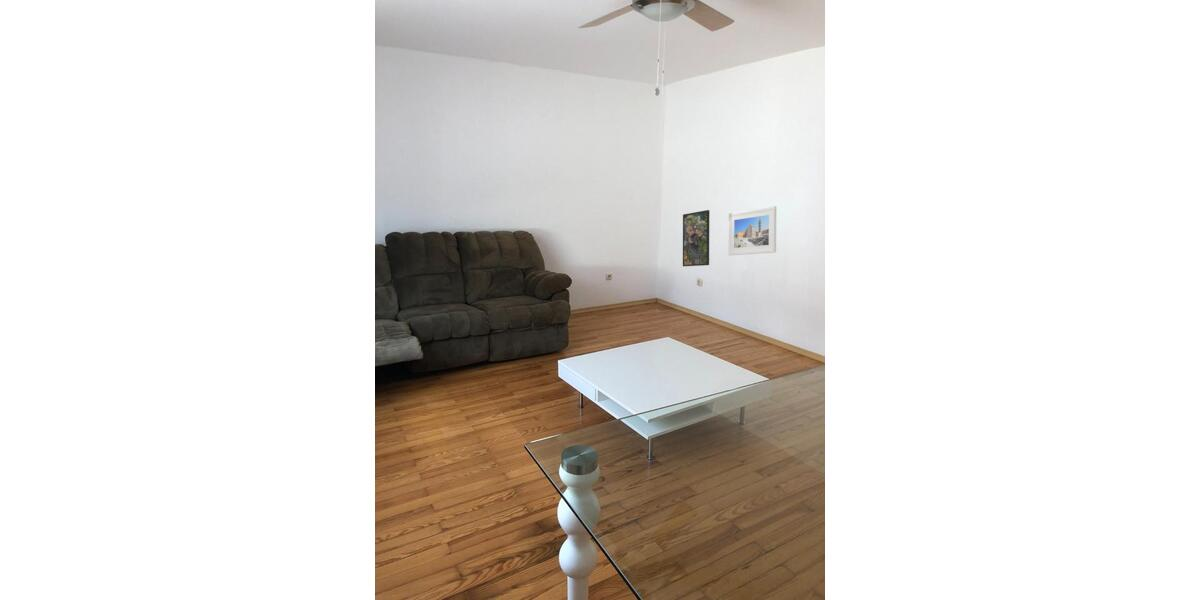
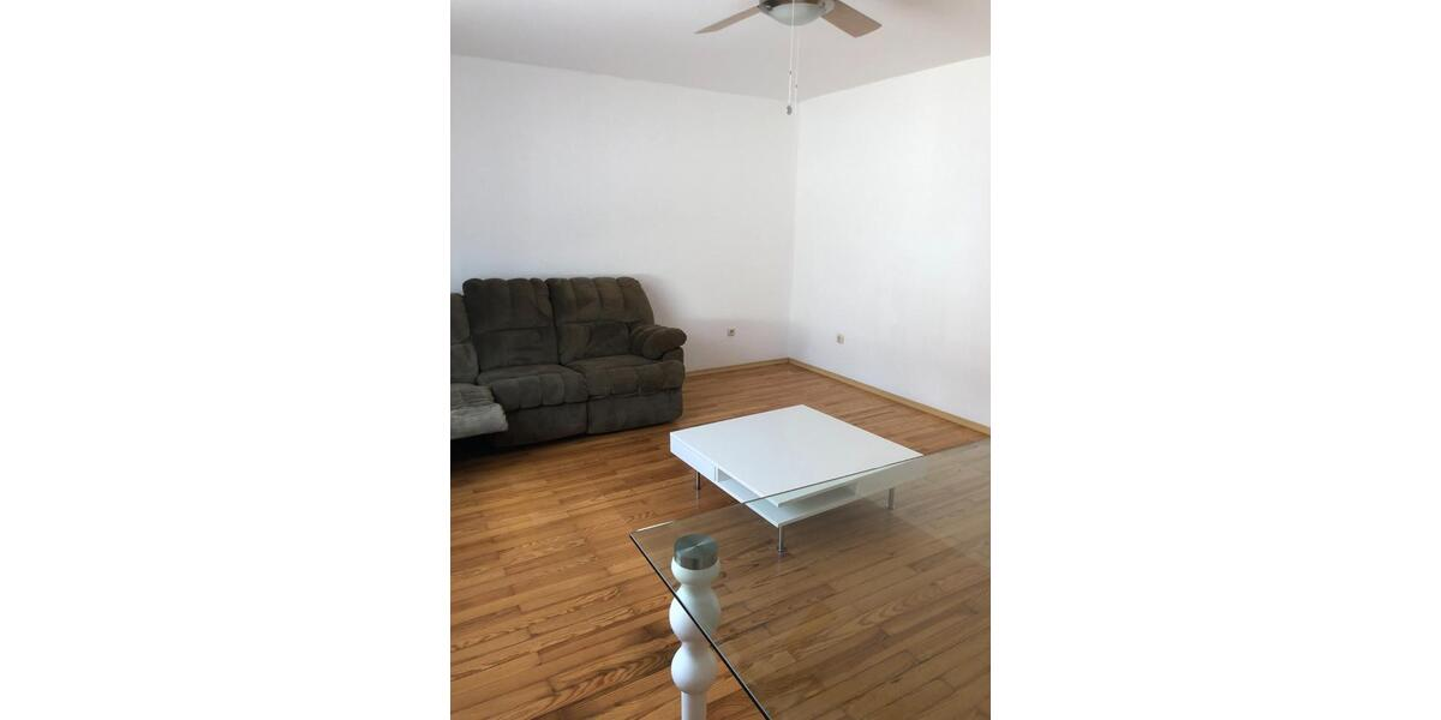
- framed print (751, 232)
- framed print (695, 239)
